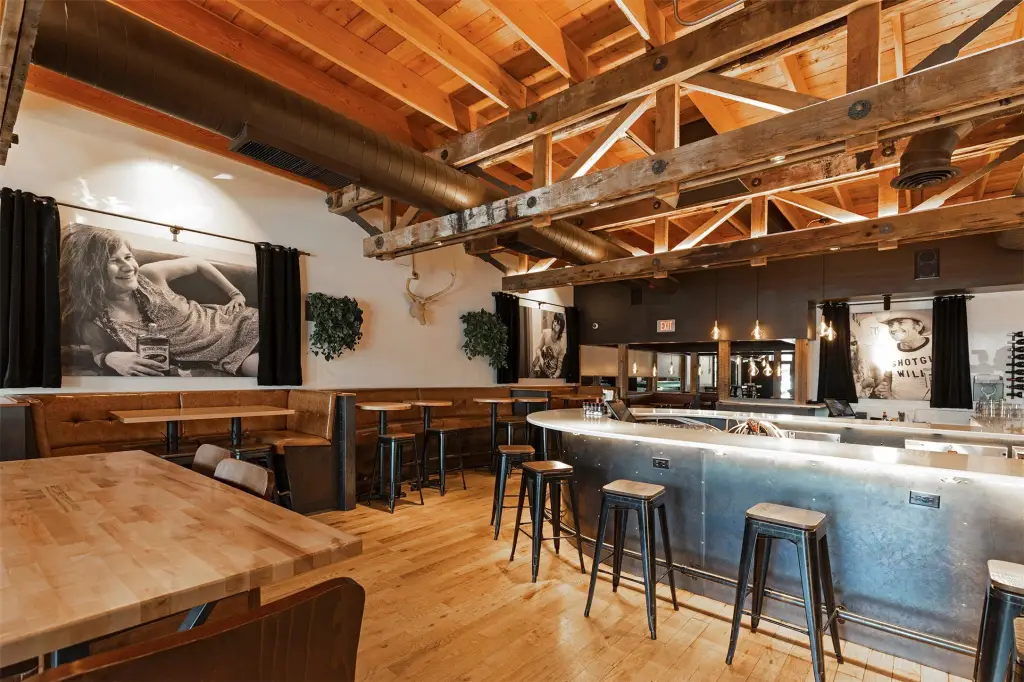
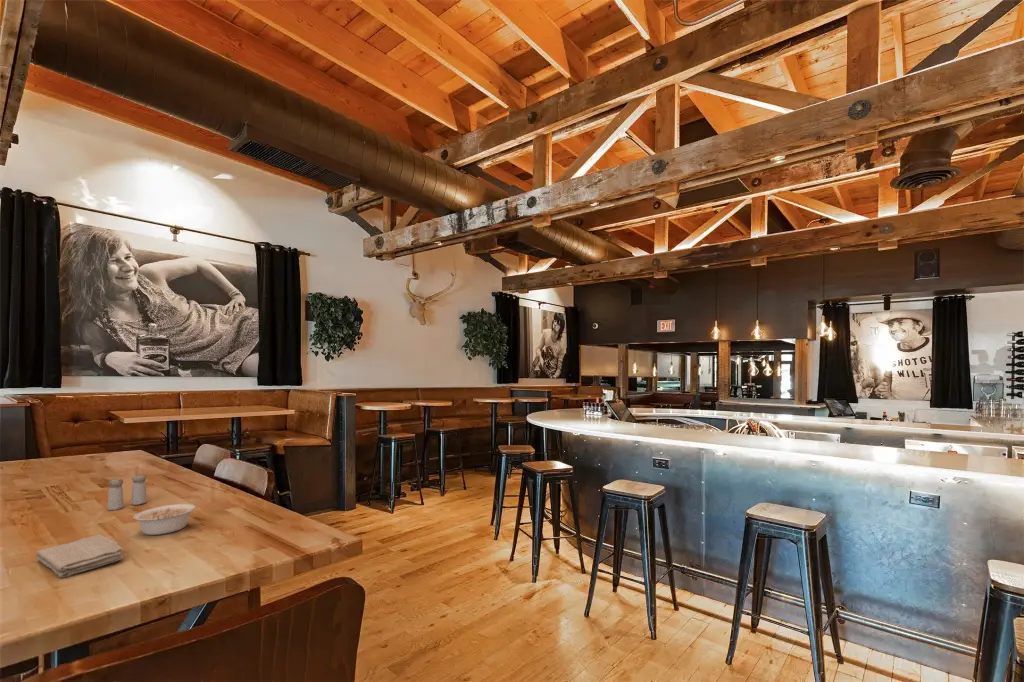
+ salt and pepper shaker (132, 491)
+ washcloth (80, 553)
+ legume (167, 518)
